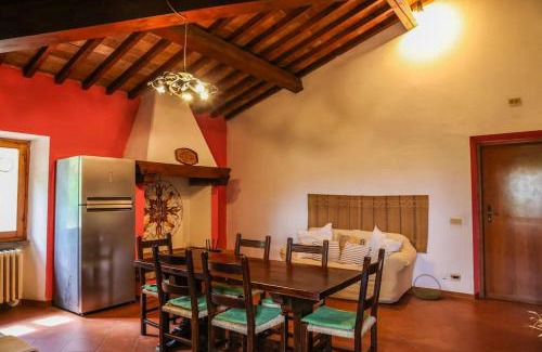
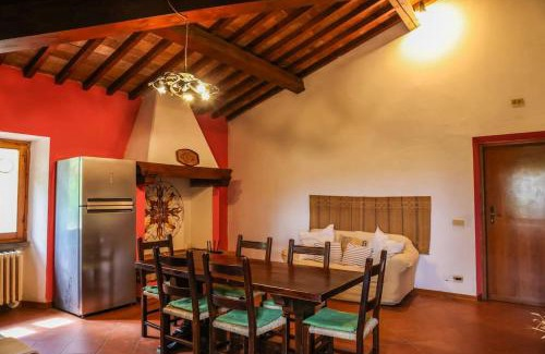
- basket (426, 288)
